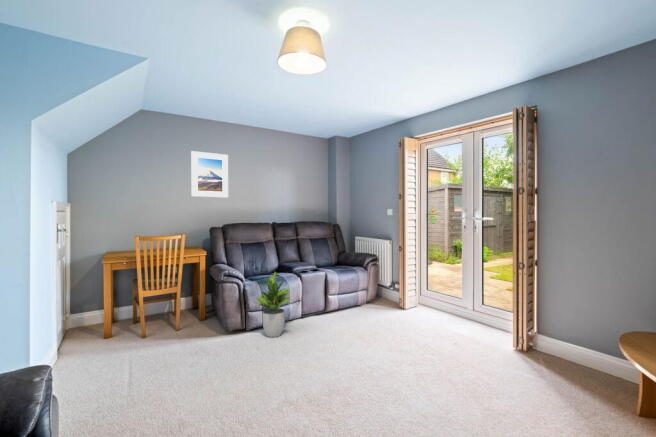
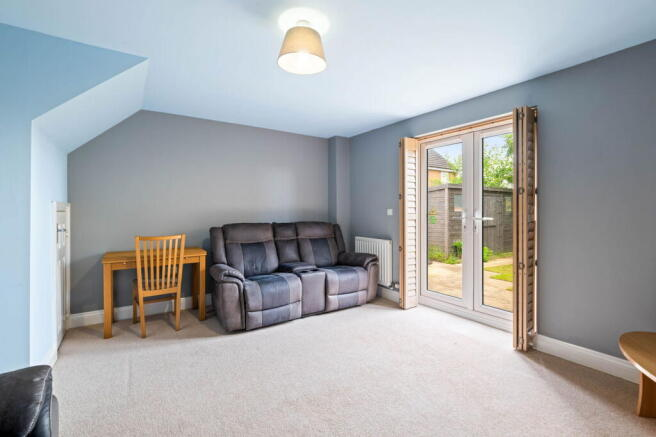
- potted plant (273, 304)
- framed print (210, 175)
